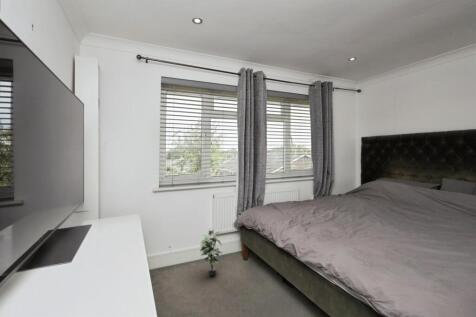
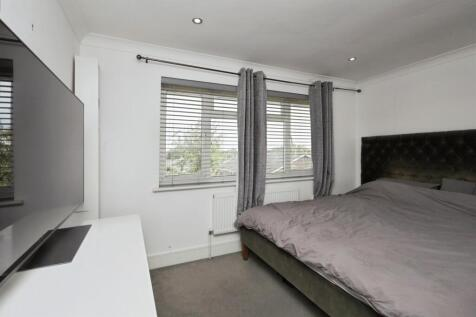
- potted plant (210, 253)
